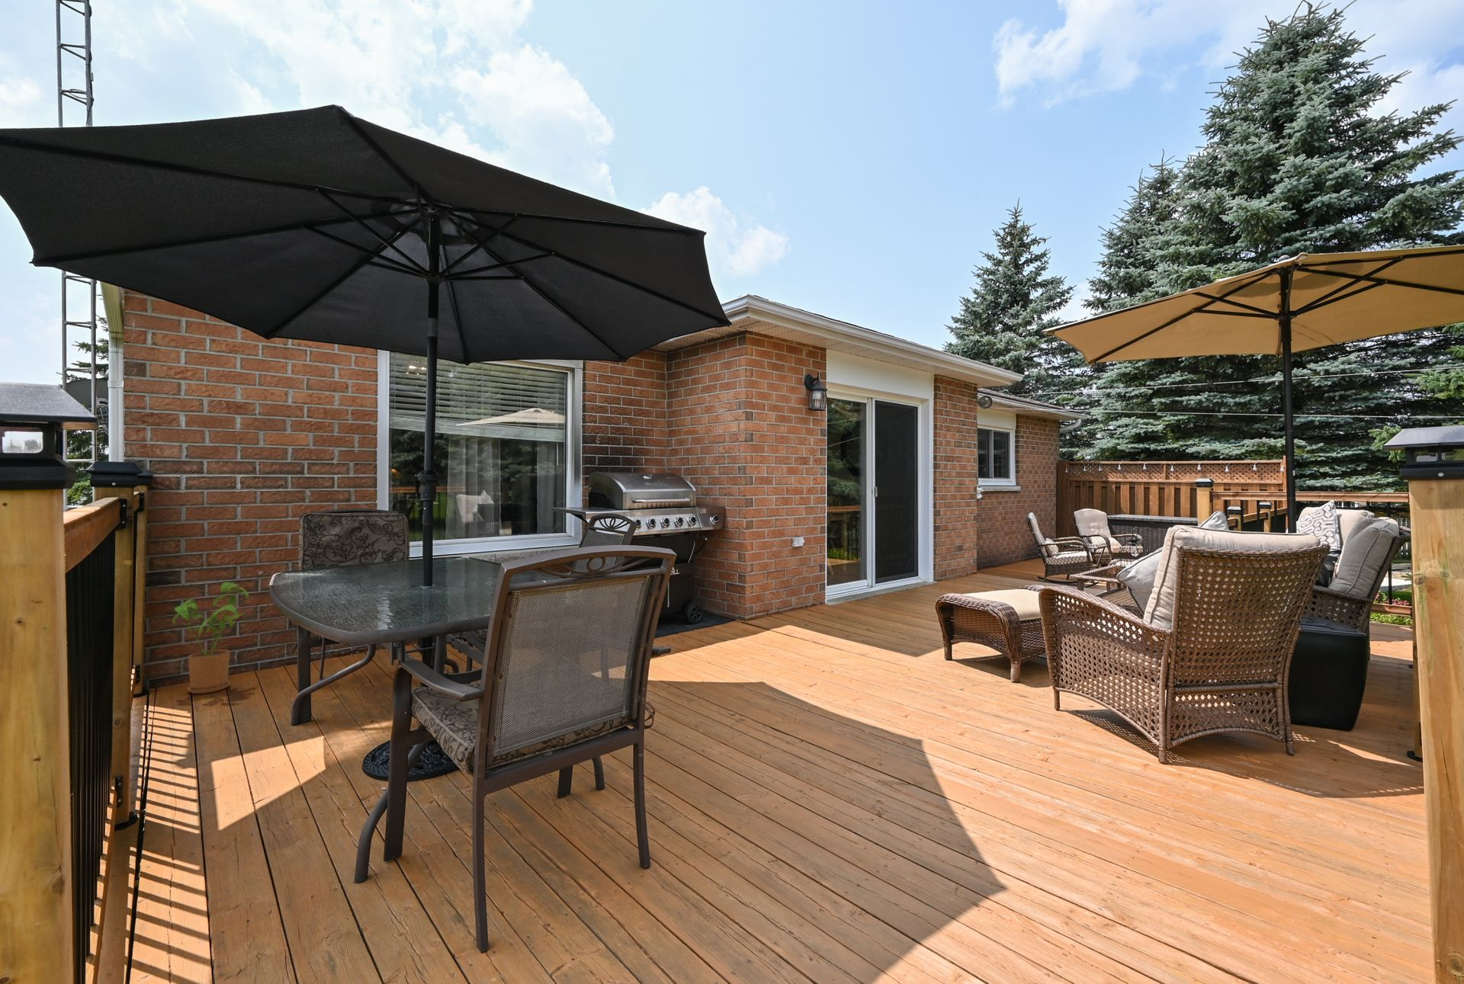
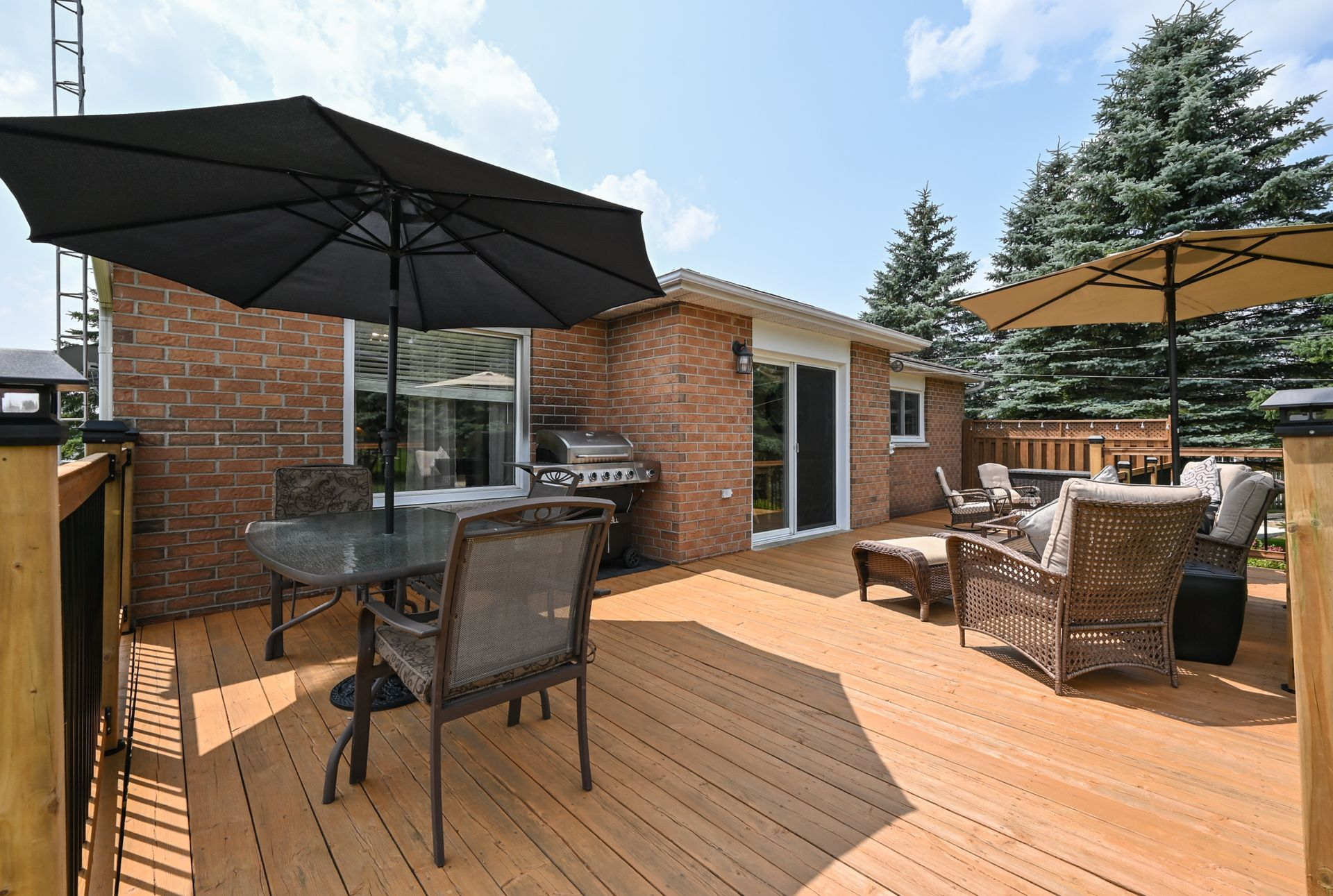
- house plant (213, 637)
